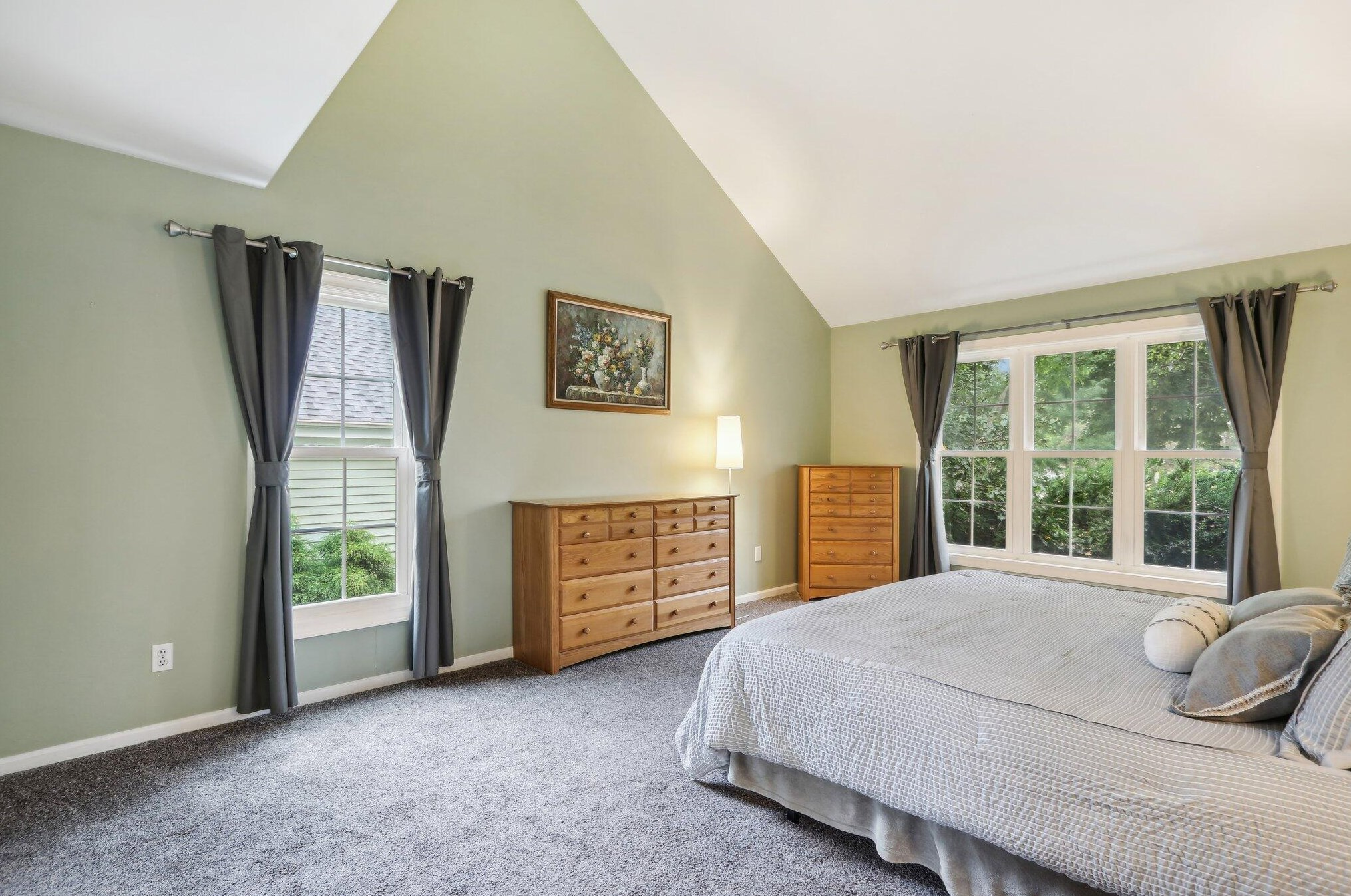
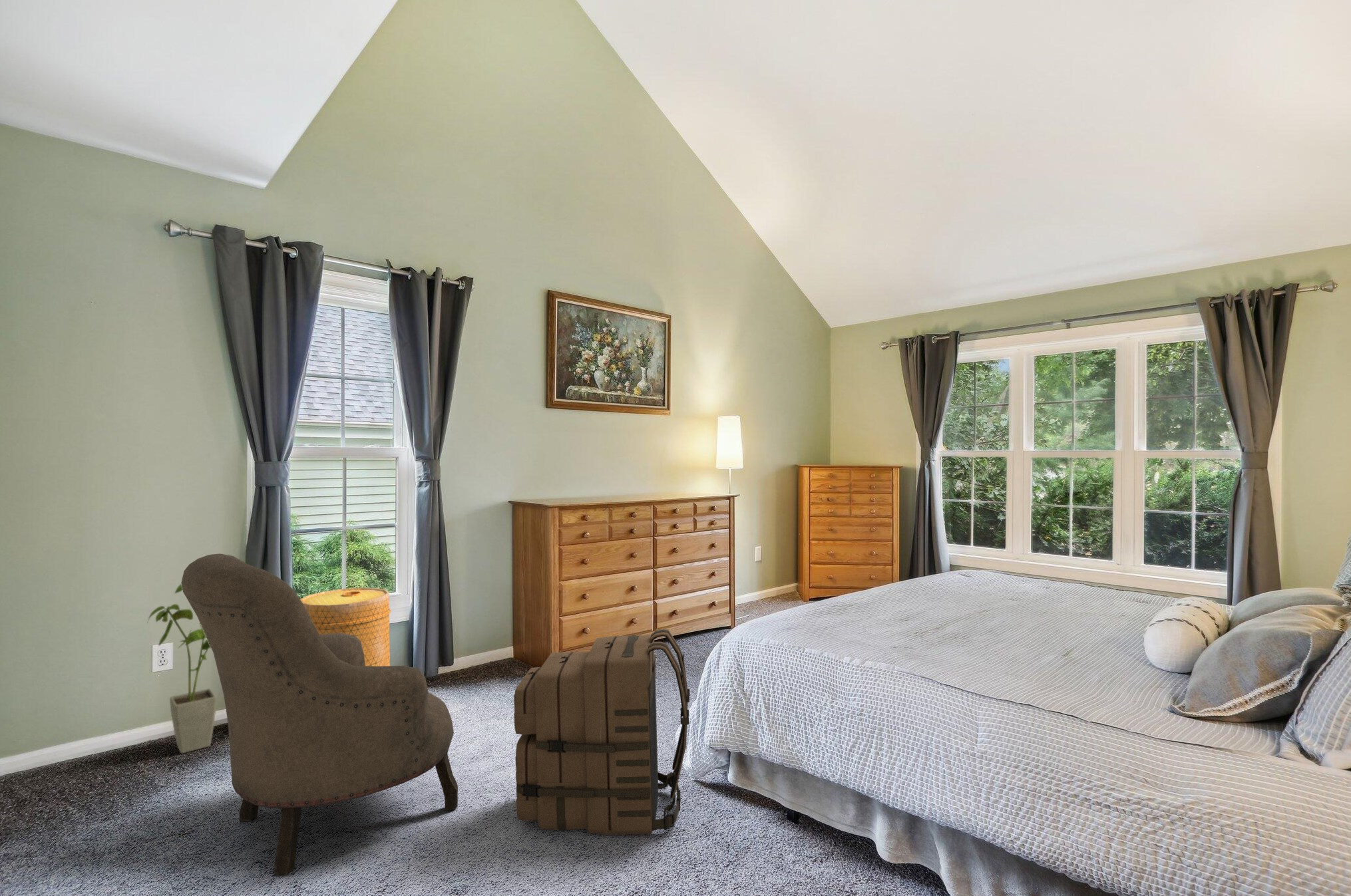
+ backpack (606, 724)
+ basket (363, 650)
+ house plant (206, 659)
+ armchair (326, 683)
